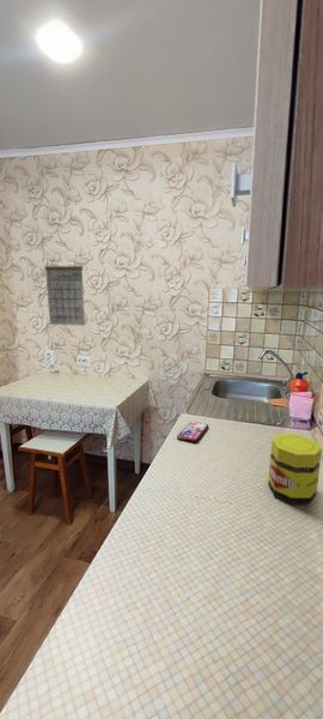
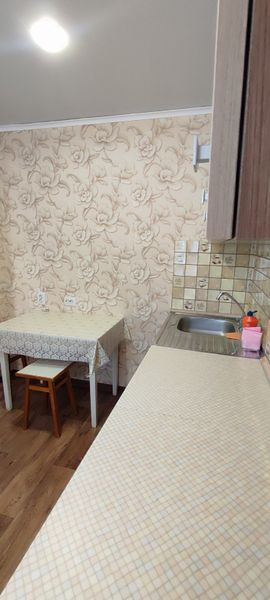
- smartphone (193, 430)
- jar (293, 467)
- calendar (65, 289)
